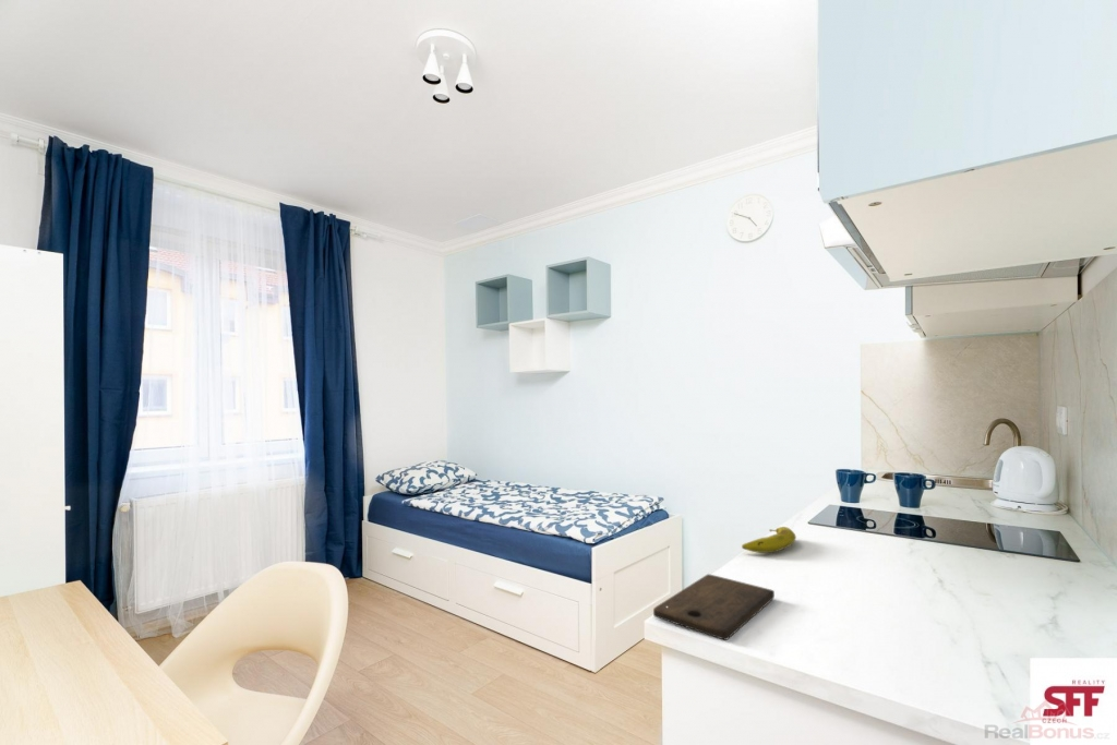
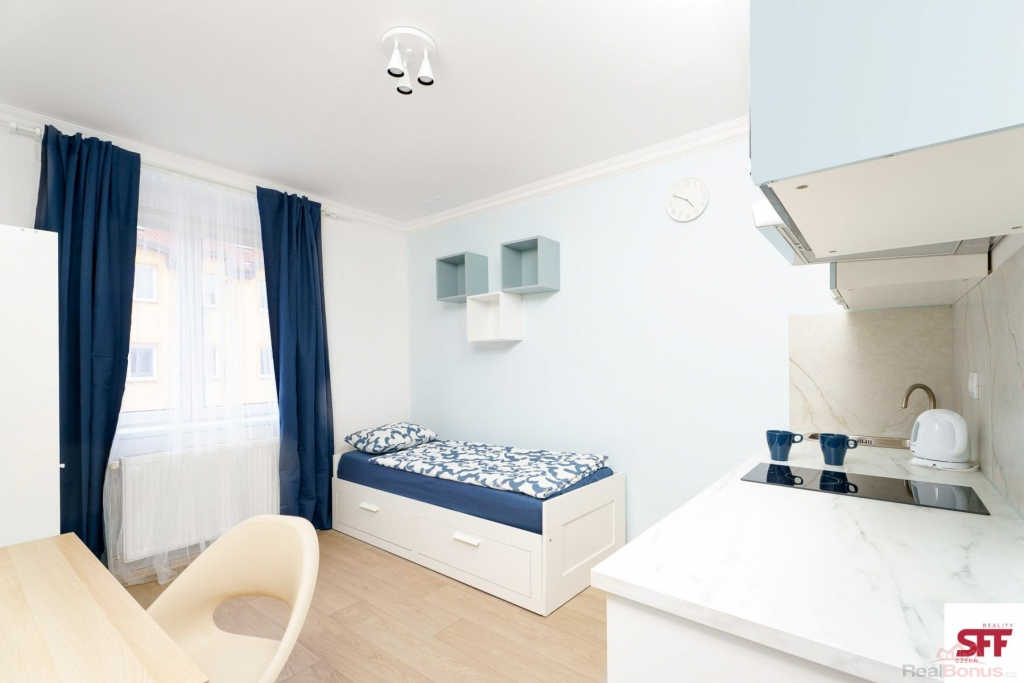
- cutting board (716, 602)
- fruit (768, 538)
